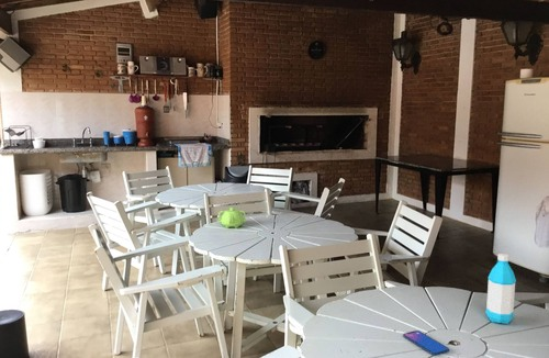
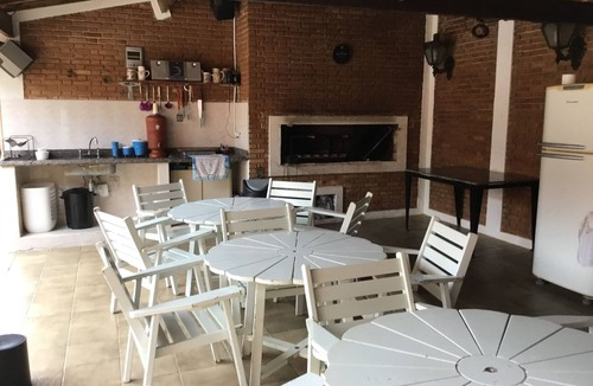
- water bottle (501, 288)
- teapot (232, 216)
- smartphone (425, 342)
